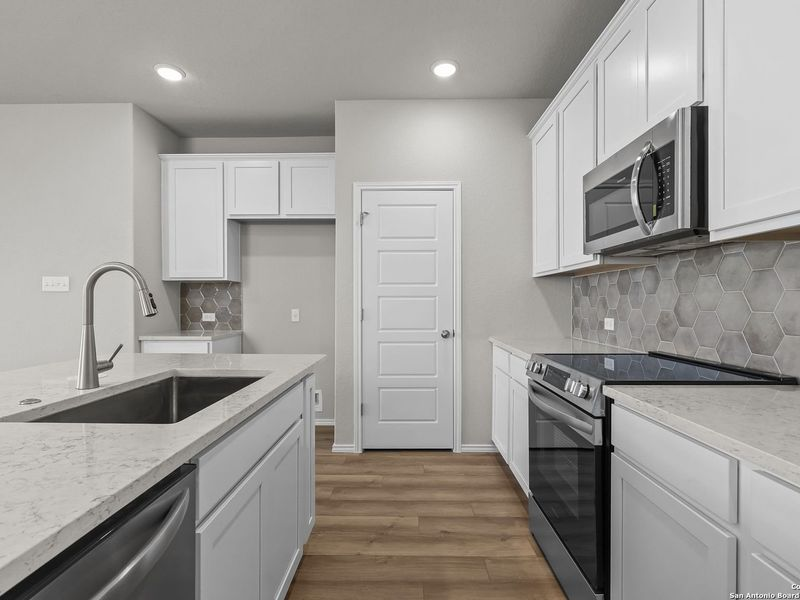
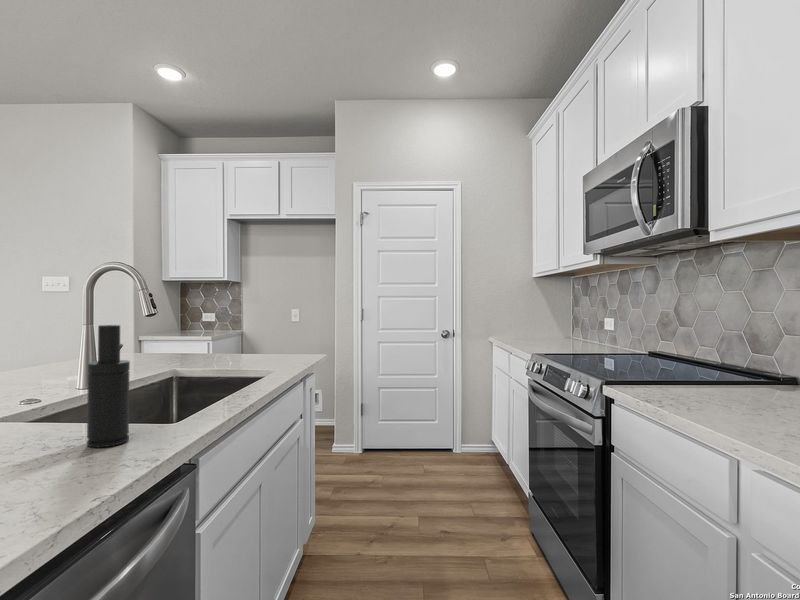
+ soap dispenser (108, 383)
